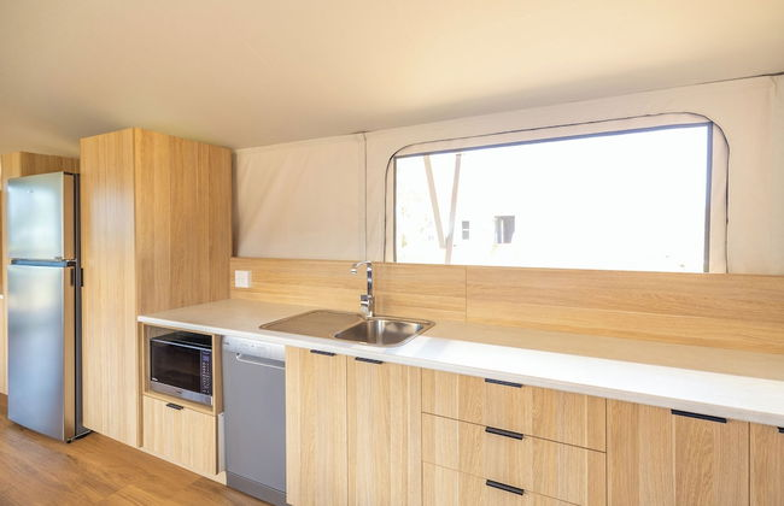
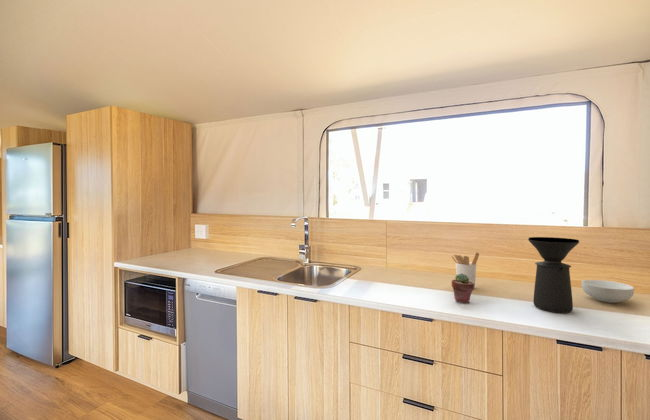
+ cereal bowl (606, 292)
+ potted succulent (462, 287)
+ utensil holder (464, 270)
+ coffee maker (552, 273)
